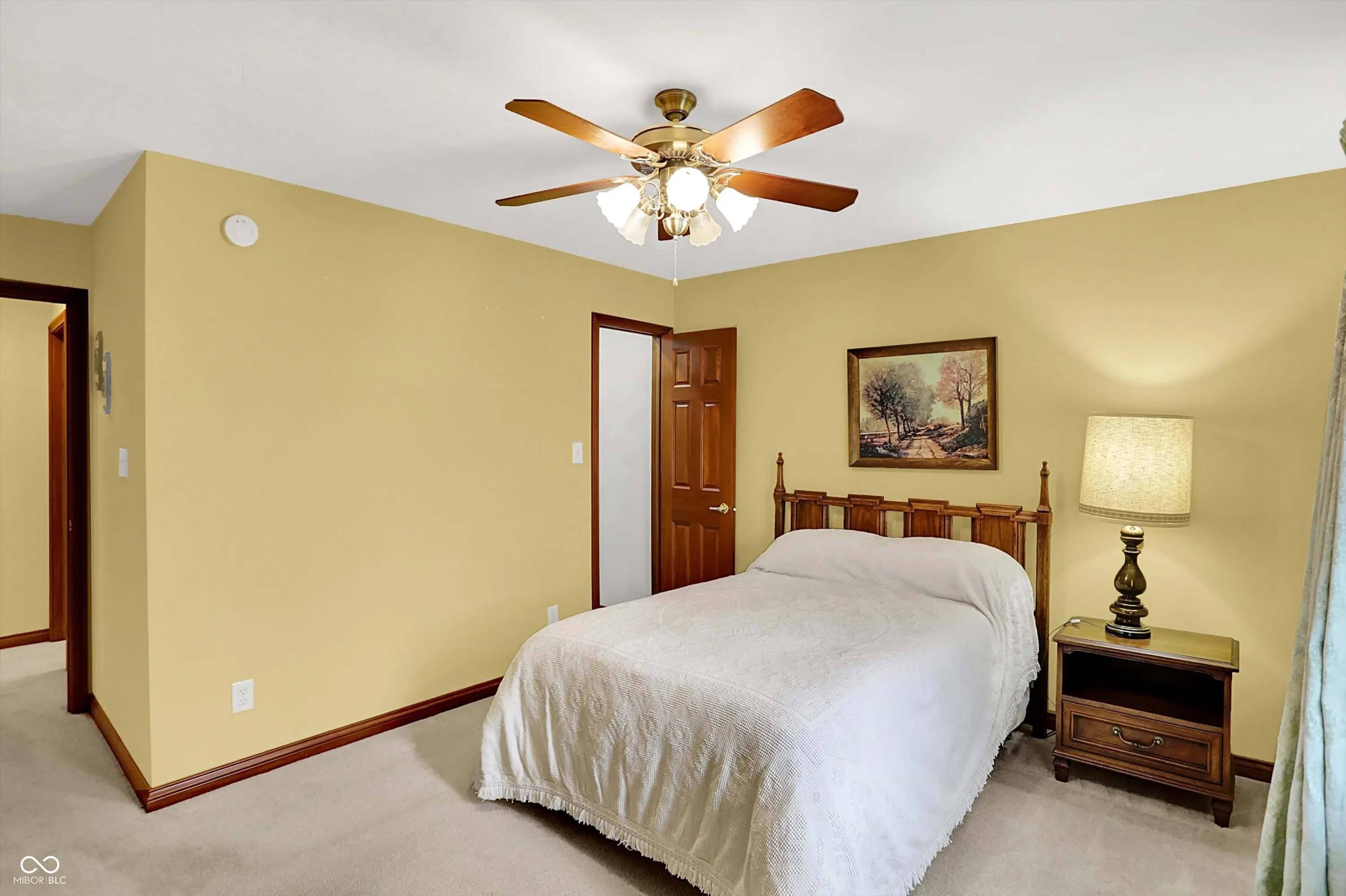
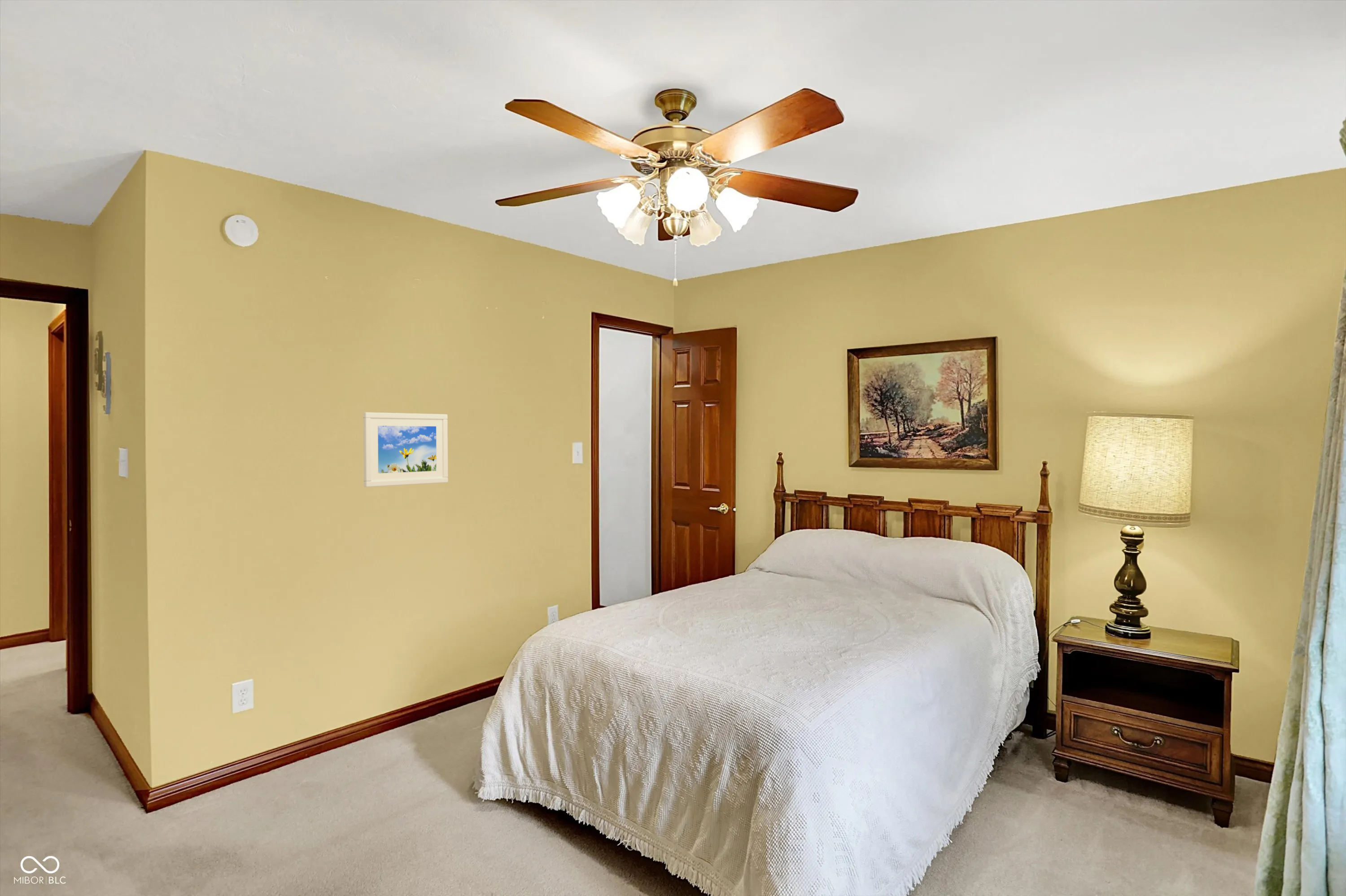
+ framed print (407, 449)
